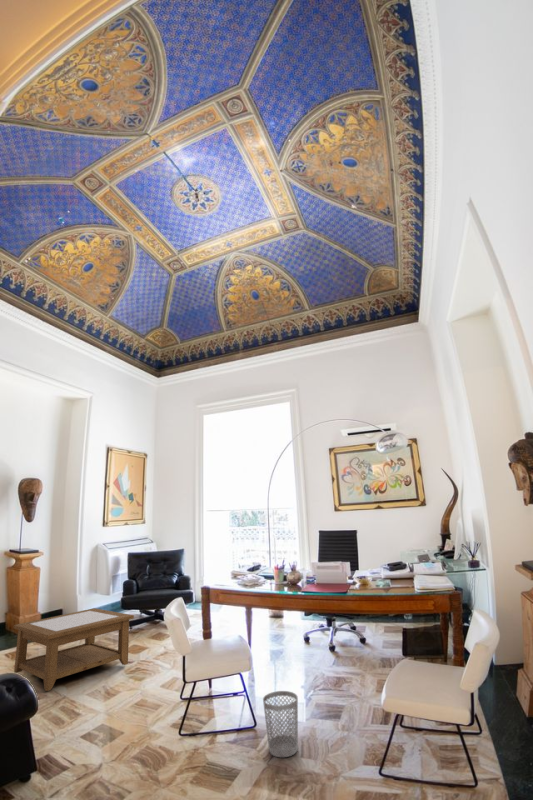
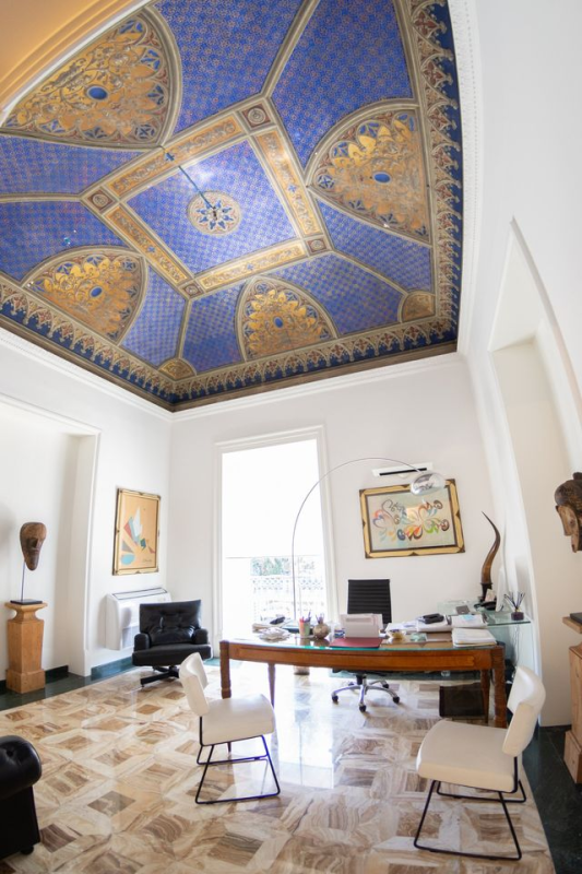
- coffee table (73, 641)
- wastebasket (282, 723)
